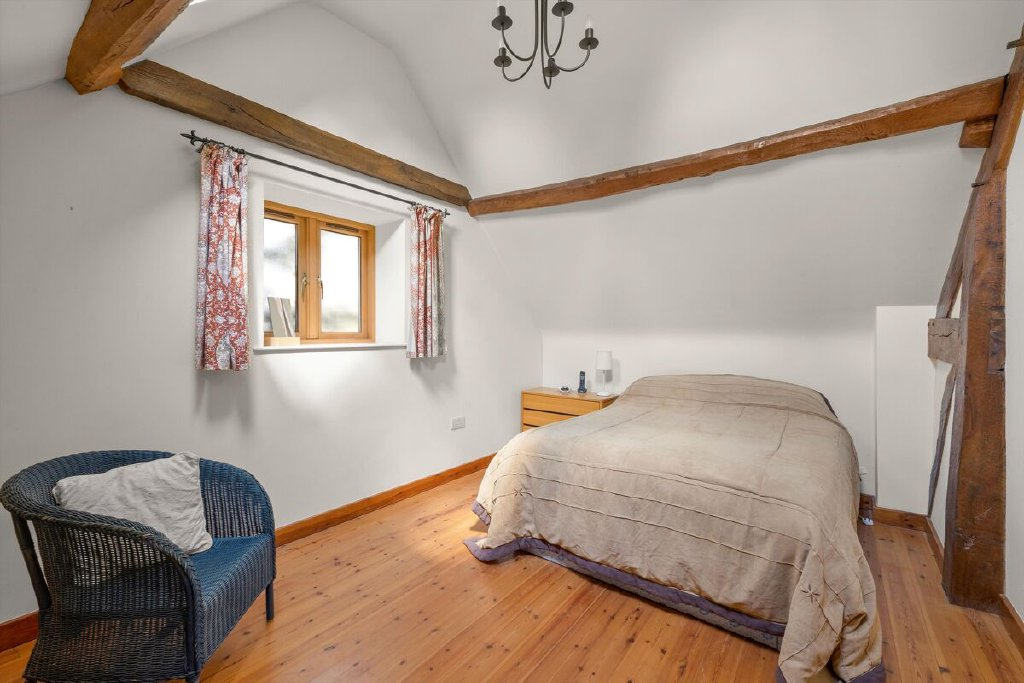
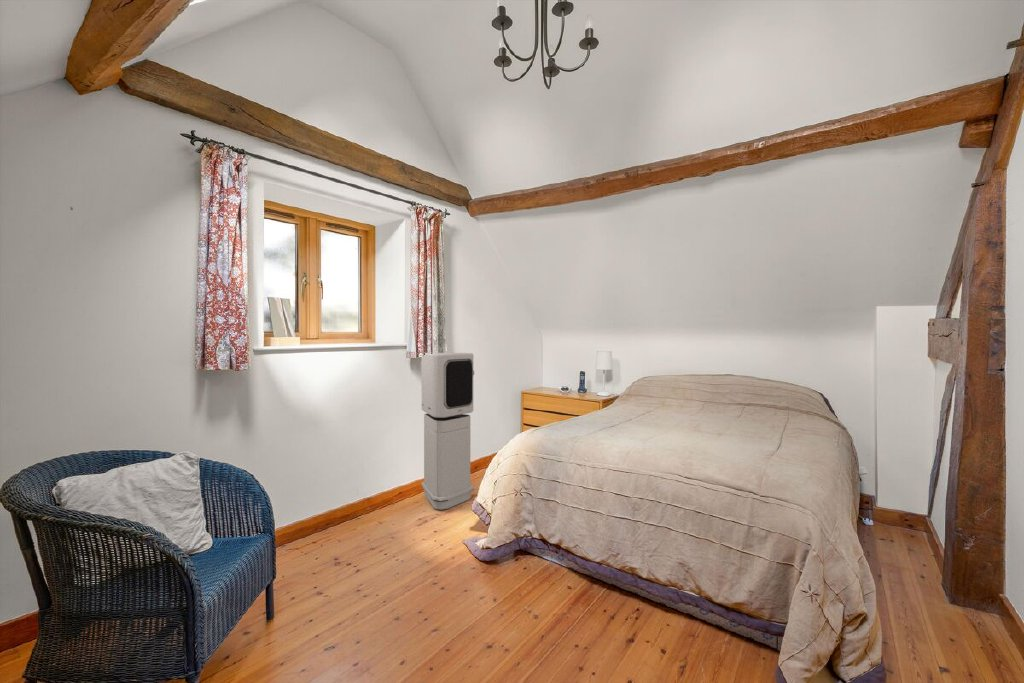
+ air purifier (441, 426)
